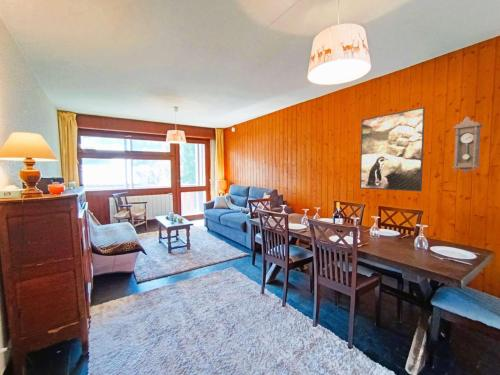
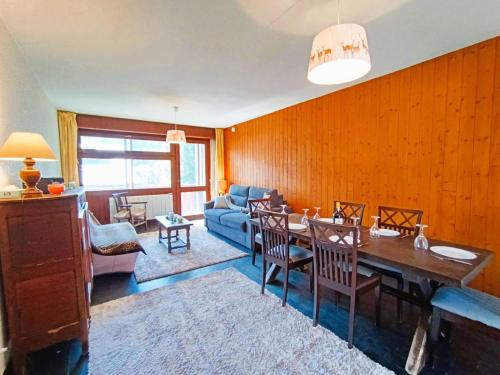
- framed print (388, 152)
- pendulum clock (466, 145)
